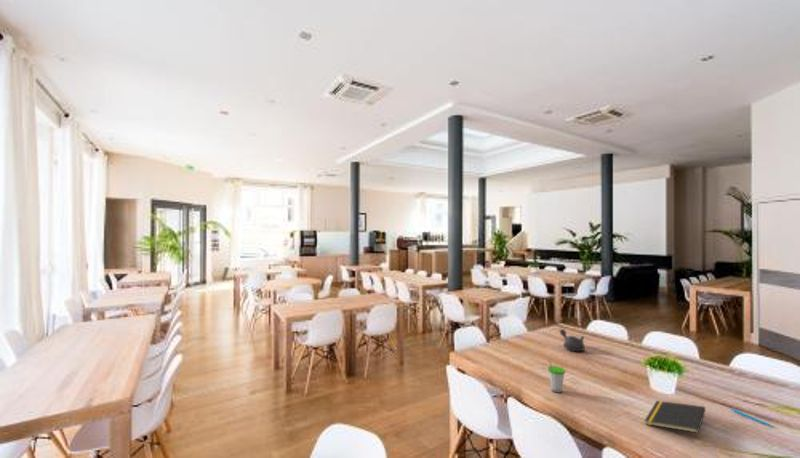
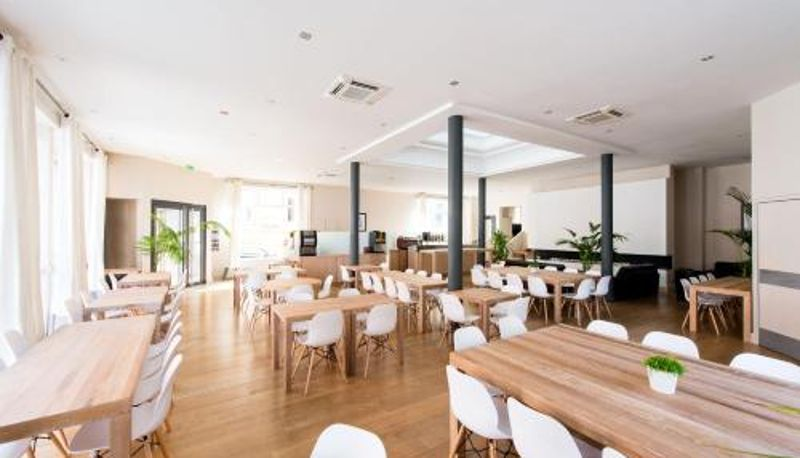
- notepad (675, 415)
- pen (751, 417)
- teapot (571, 339)
- cup (556, 375)
